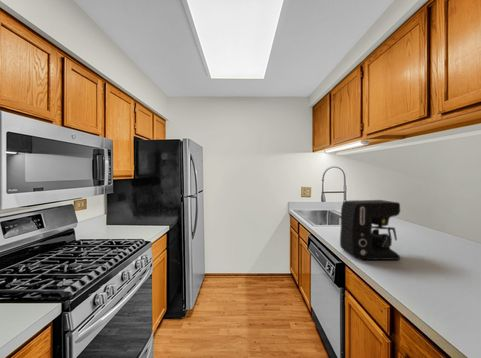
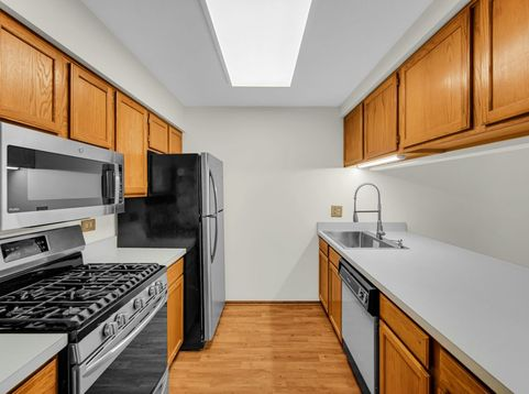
- coffee maker (371, 228)
